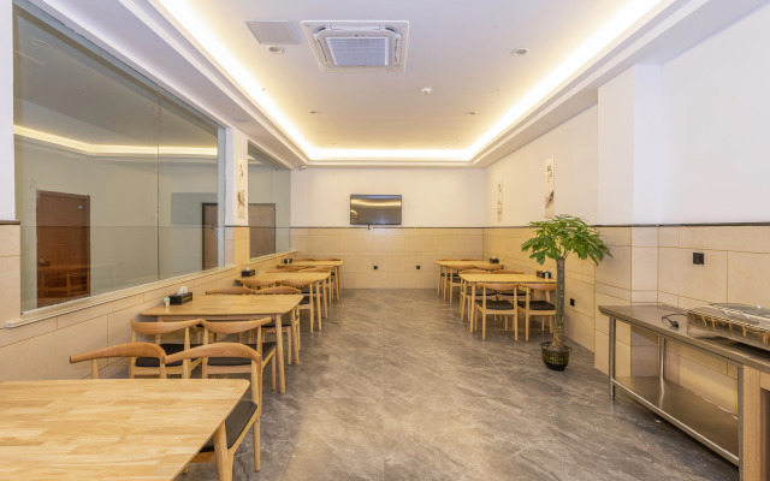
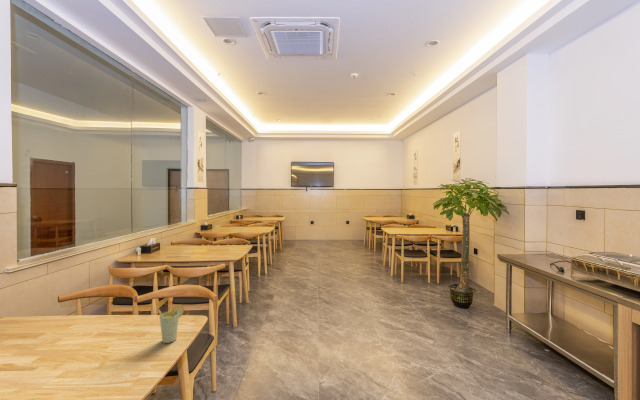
+ cup (171, 322)
